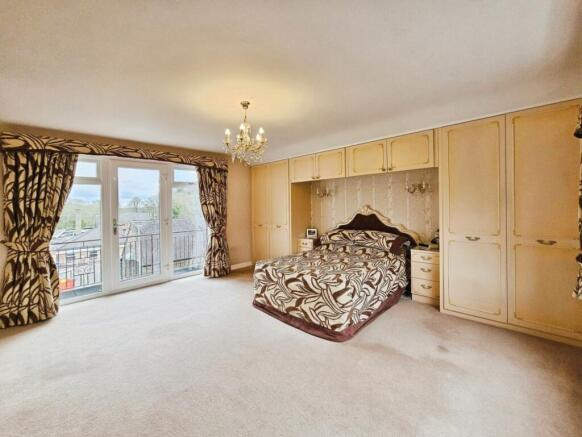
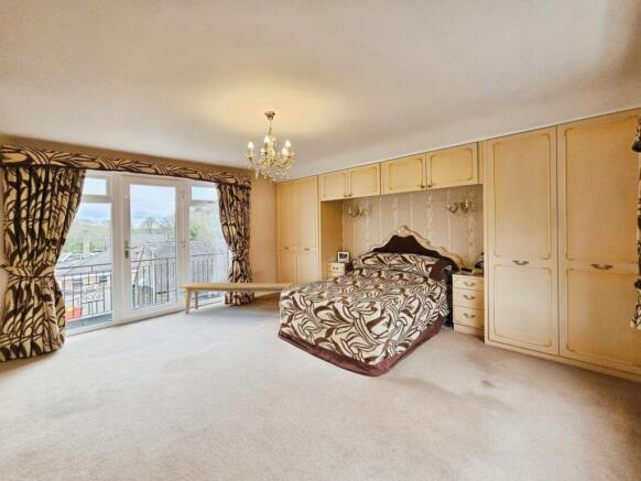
+ bench (237, 291)
